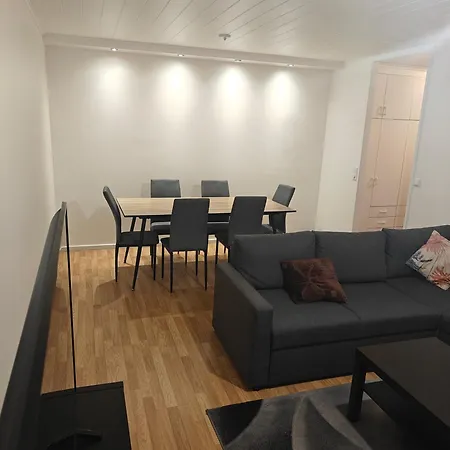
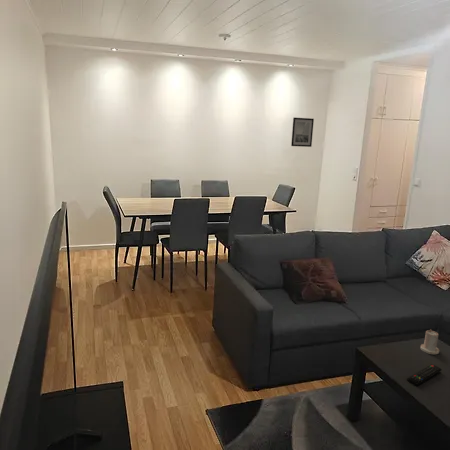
+ candle (431, 340)
+ wall art (302, 132)
+ remote control (424, 374)
